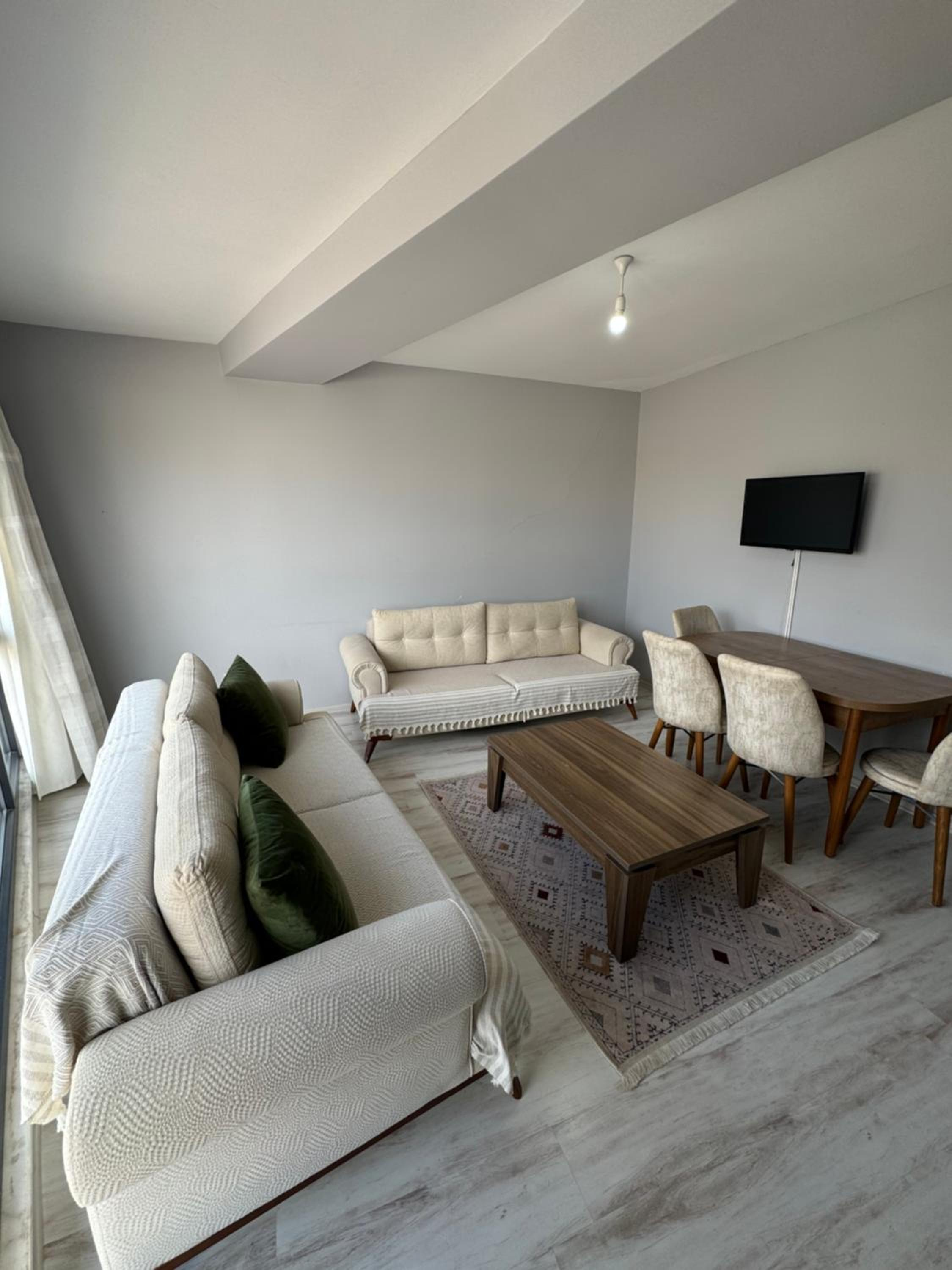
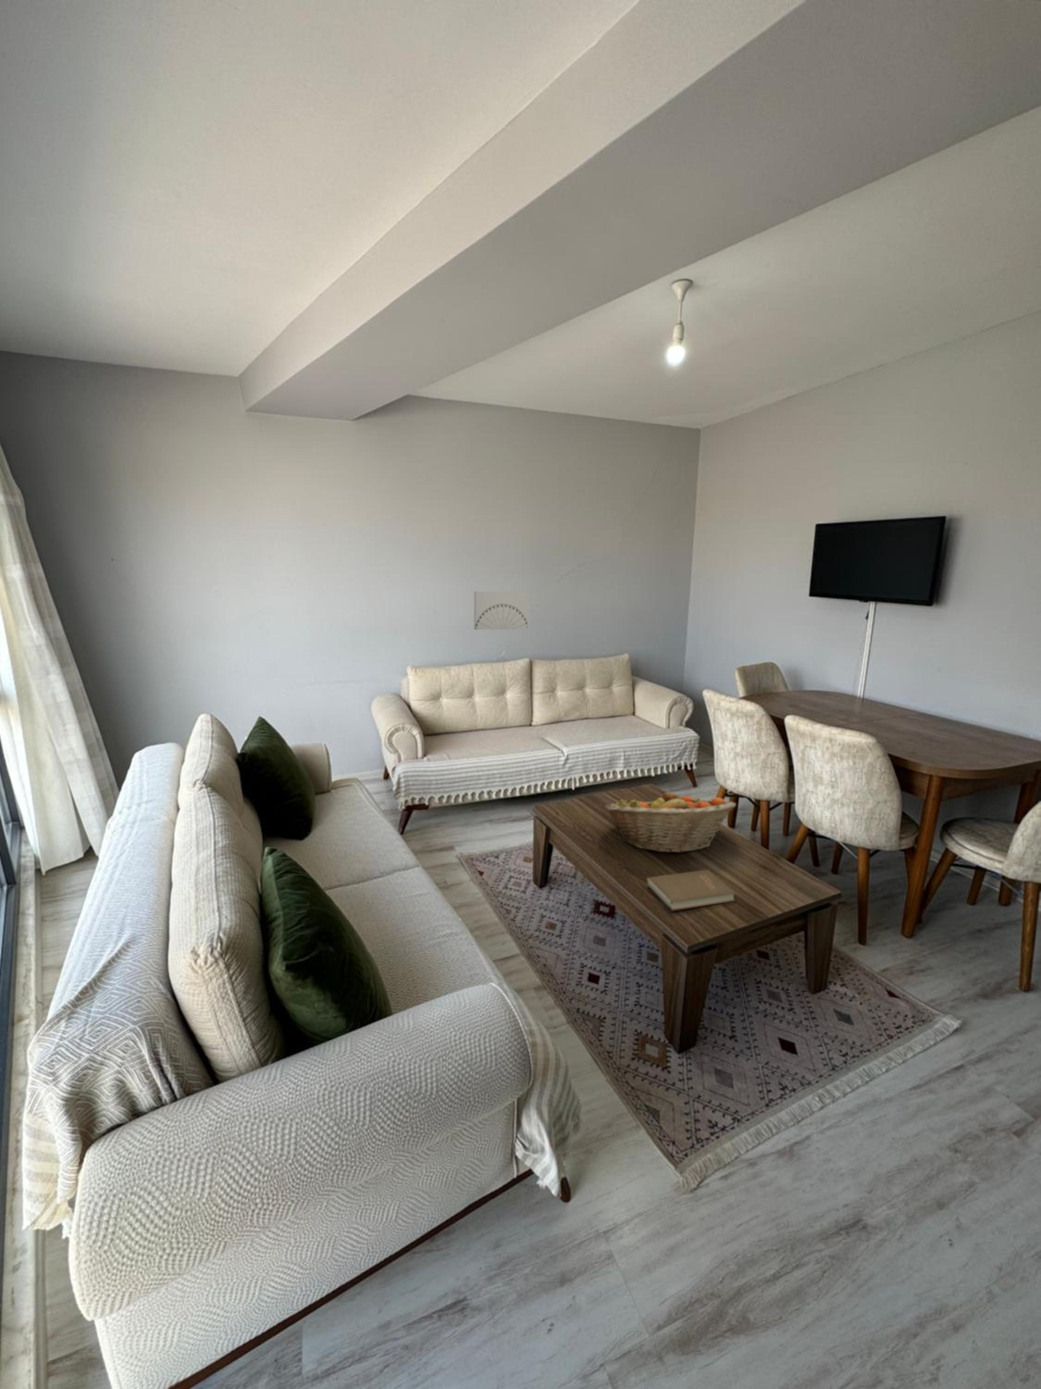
+ book (690, 888)
+ wall art (501, 610)
+ fruit basket (668, 815)
